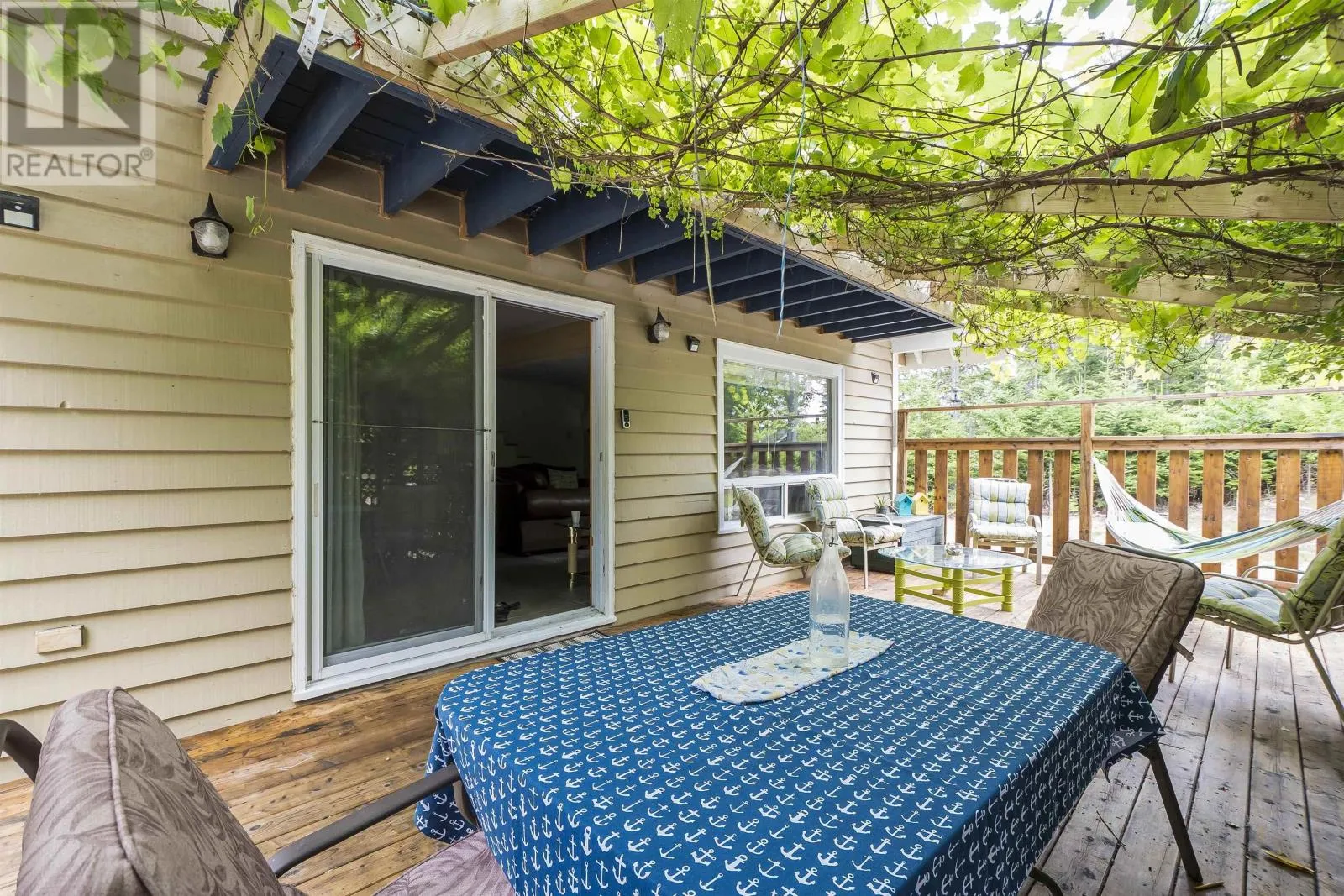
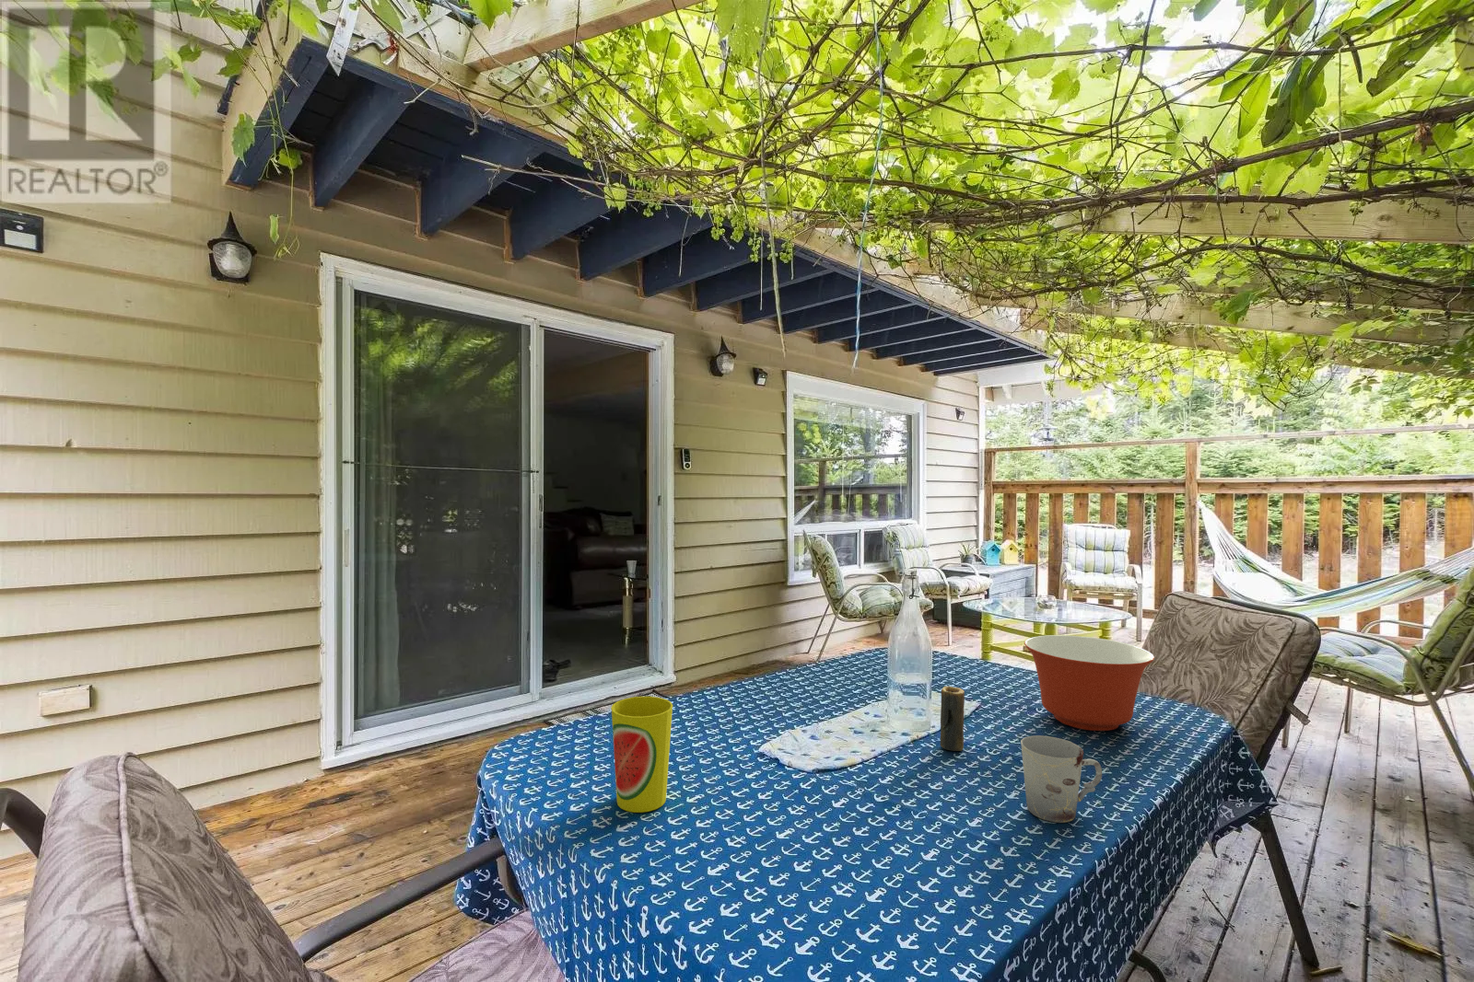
+ mixing bowl (1086, 684)
+ cup (642, 753)
+ candle (952, 718)
+ cup (1062, 778)
